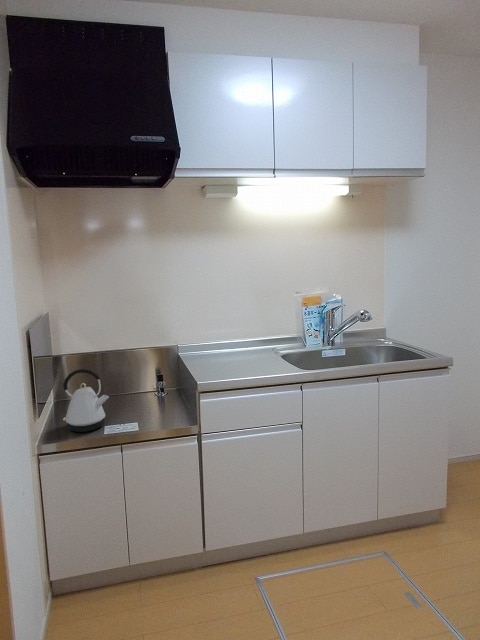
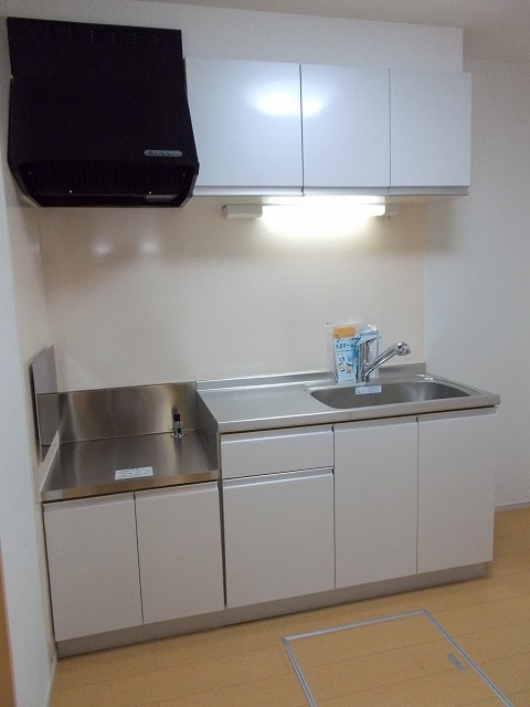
- kettle (85, 398)
